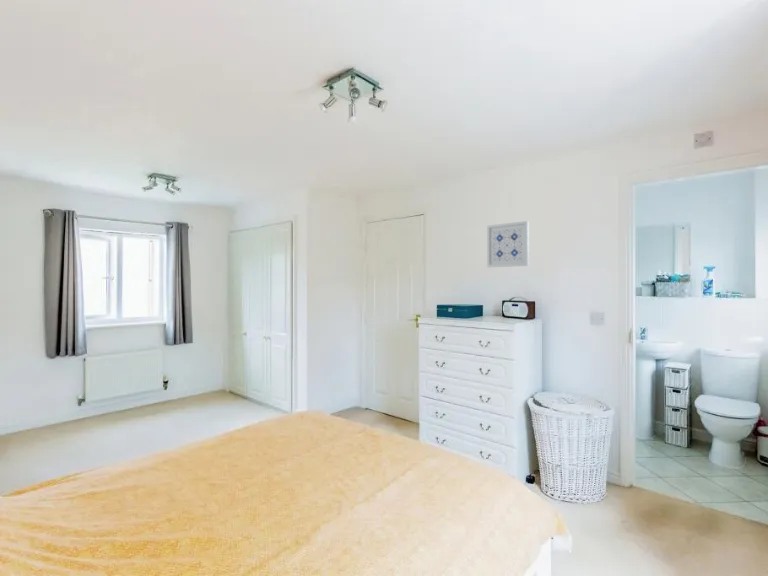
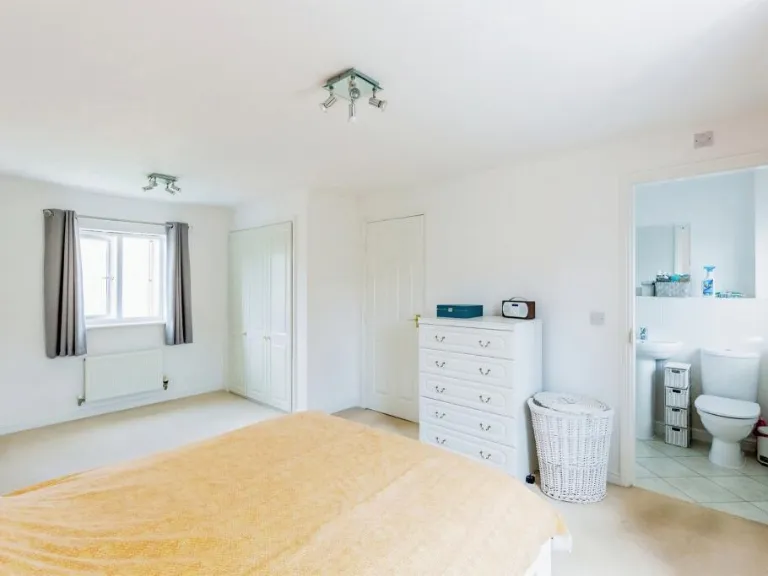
- wall art (507, 245)
